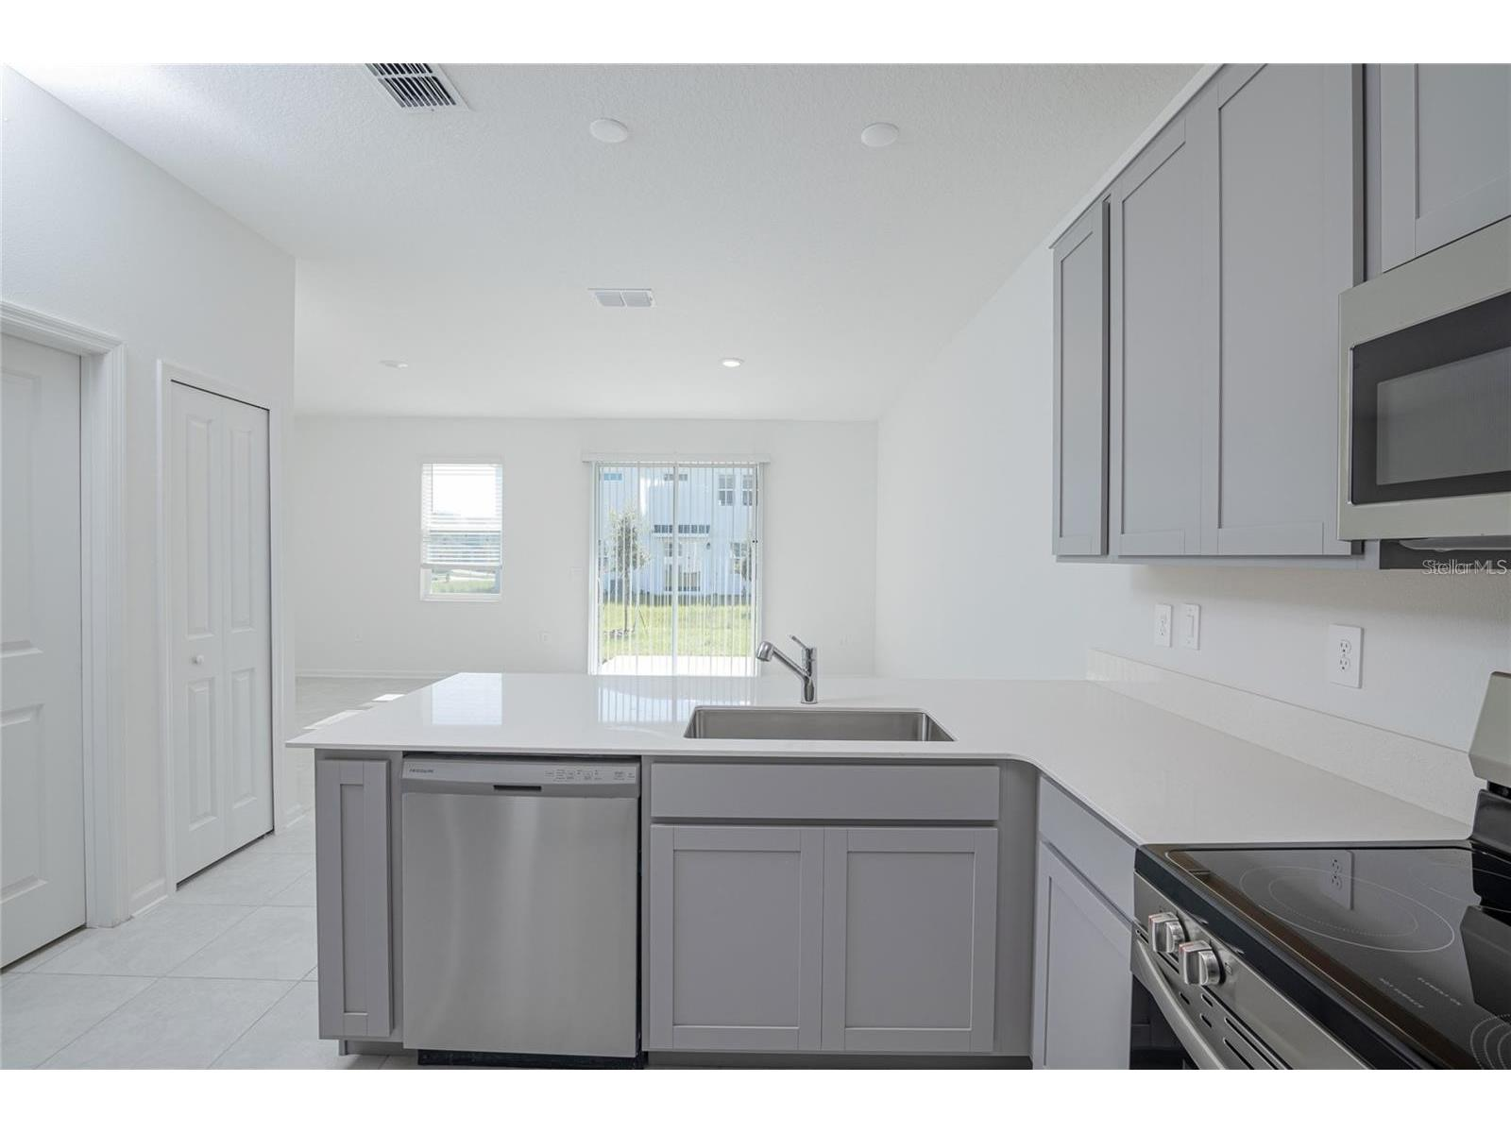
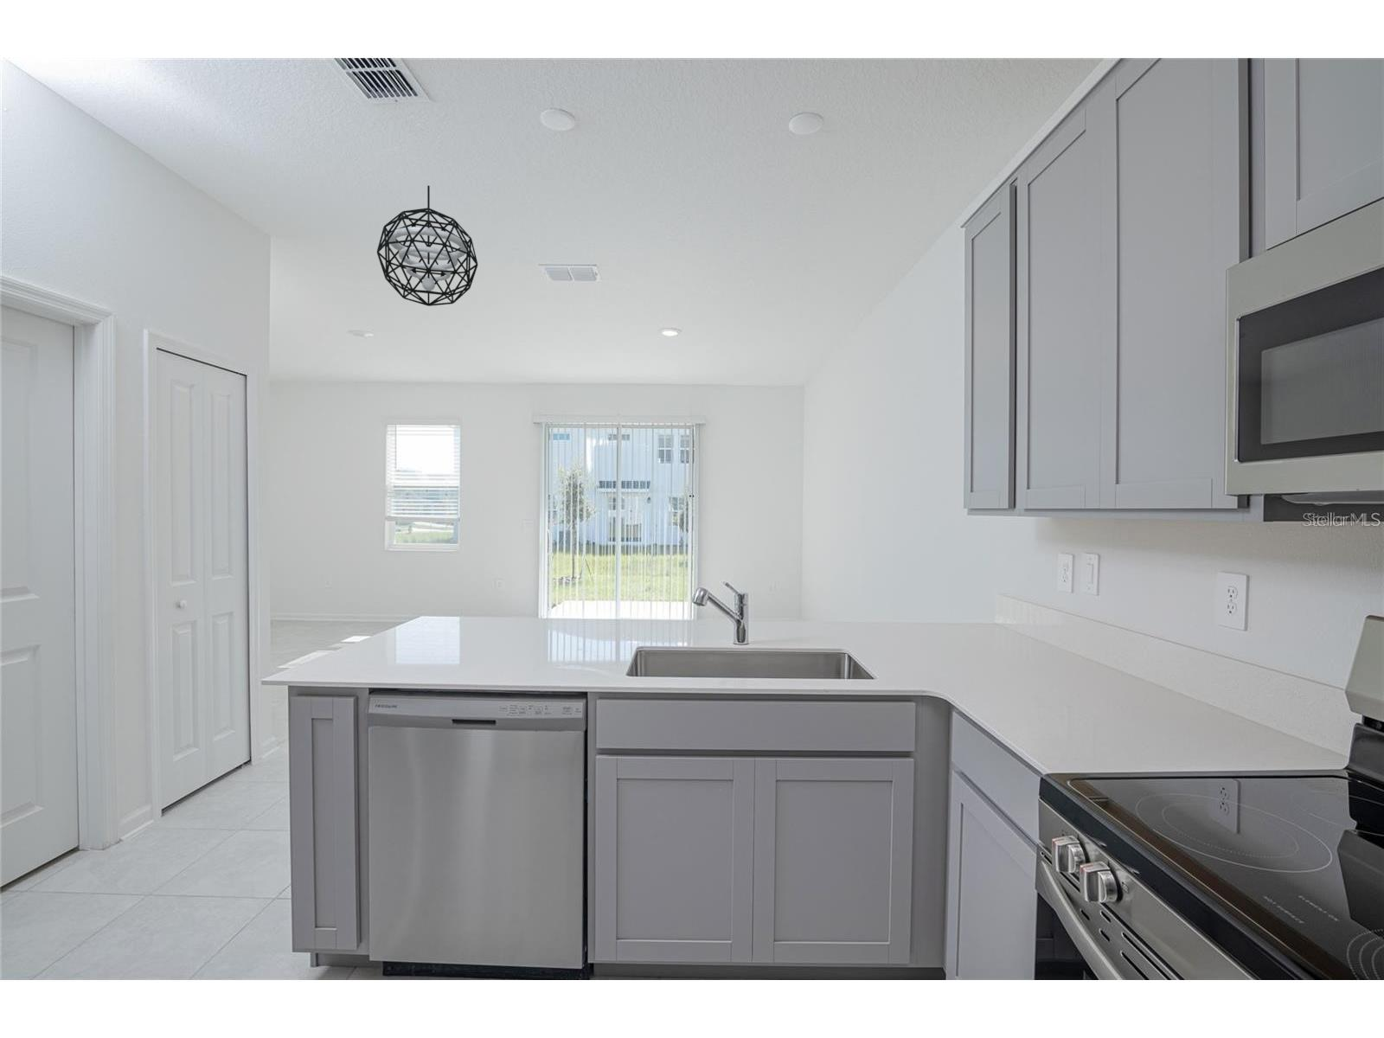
+ pendant light (428, 245)
